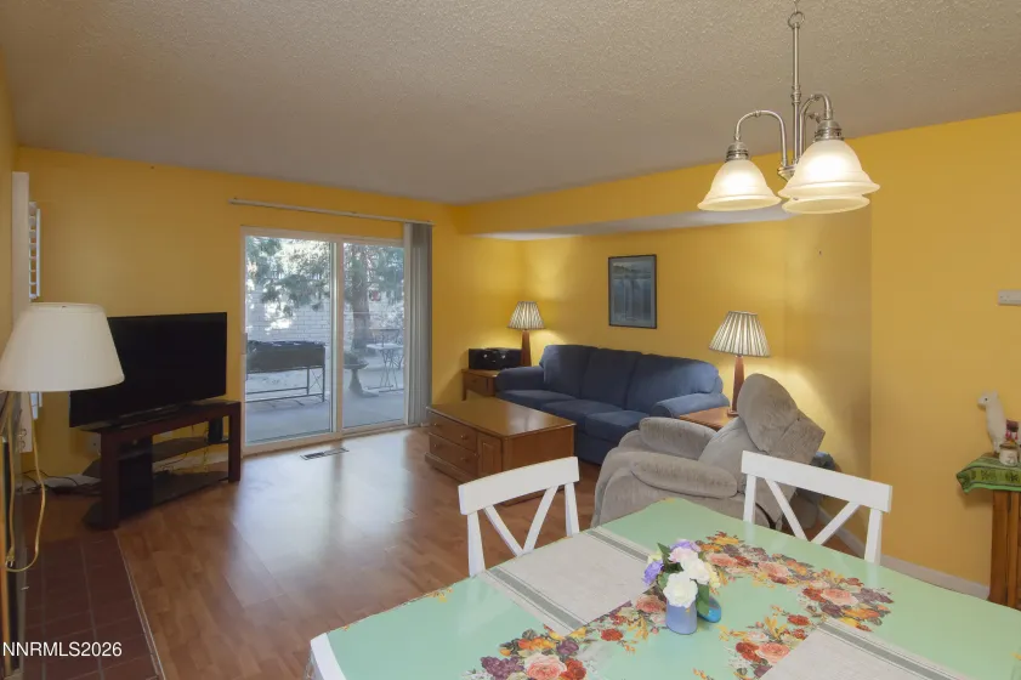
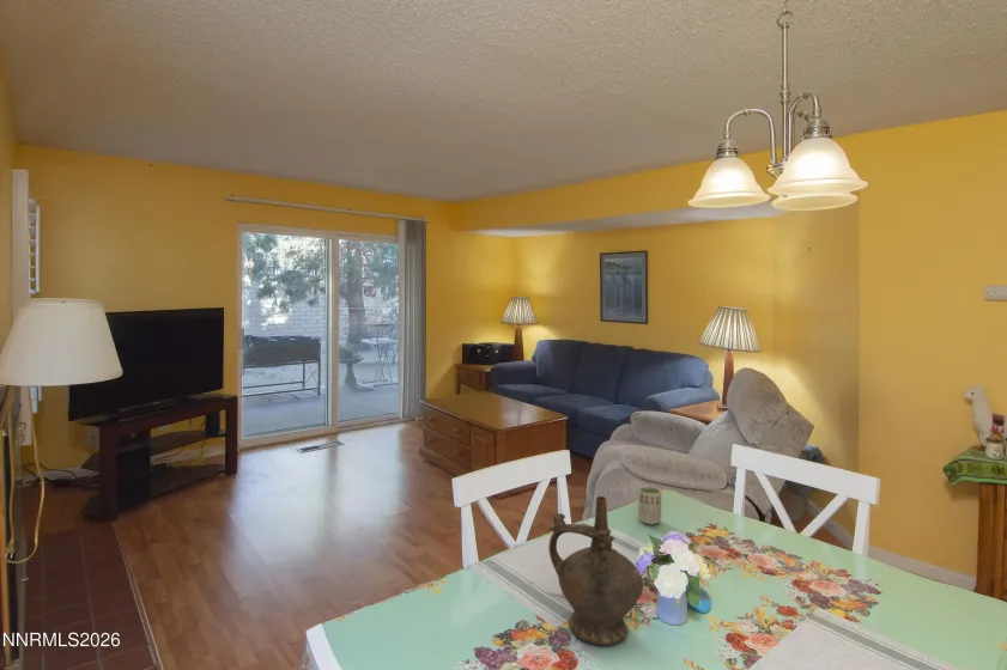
+ ceremonial vessel (594, 562)
+ cup (649, 505)
